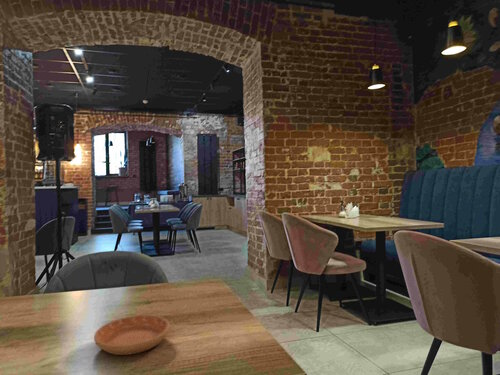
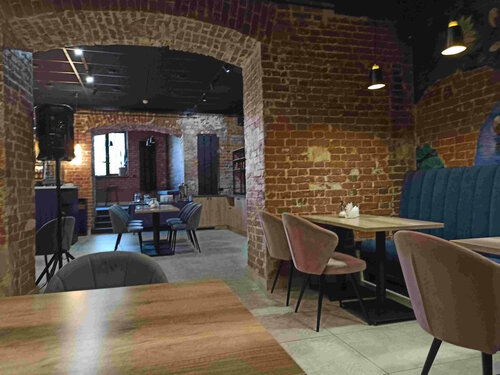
- saucer (133, 334)
